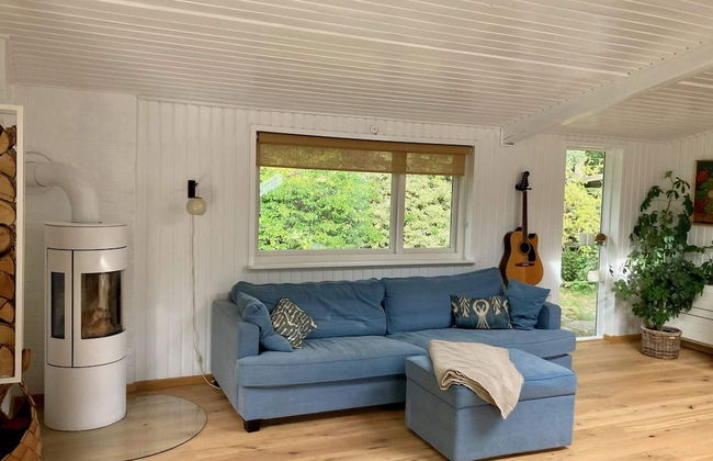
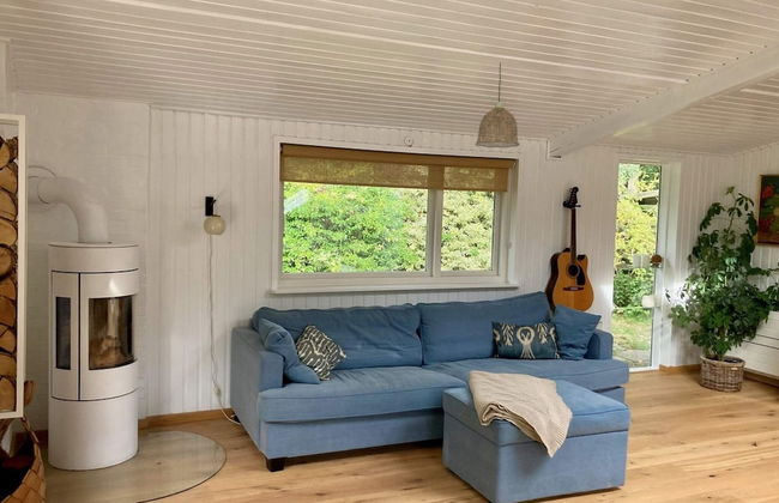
+ pendant lamp (499, 104)
